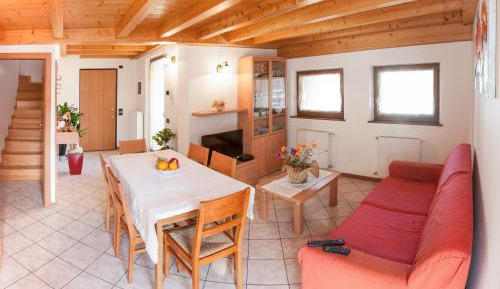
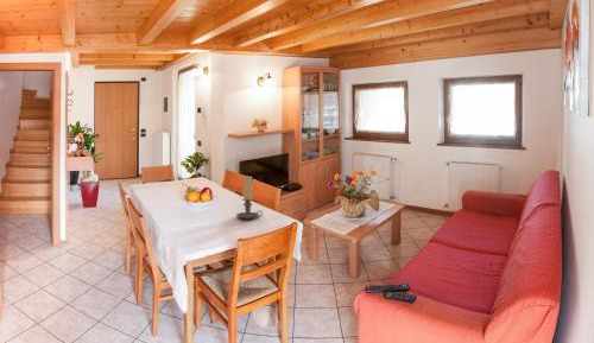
+ candle holder (249, 196)
